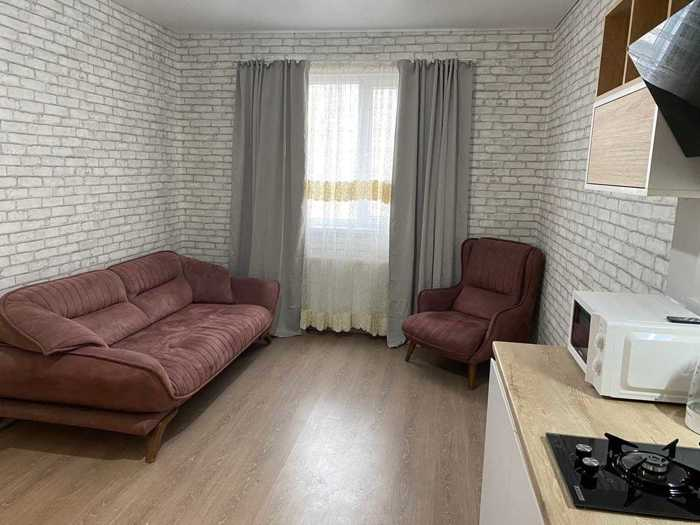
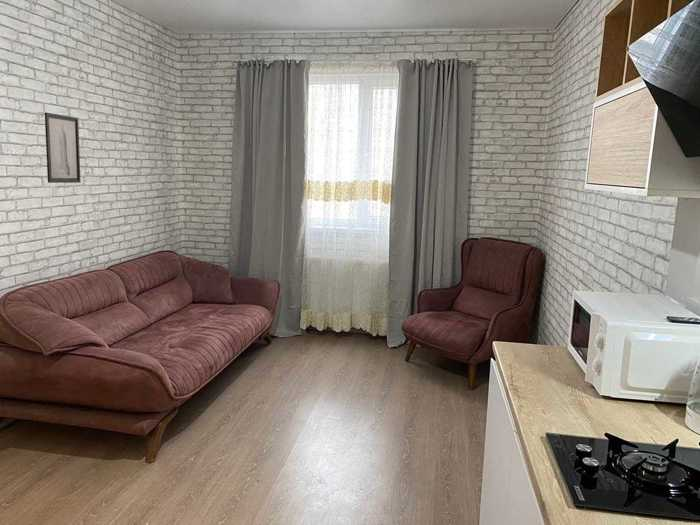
+ wall art (63, 149)
